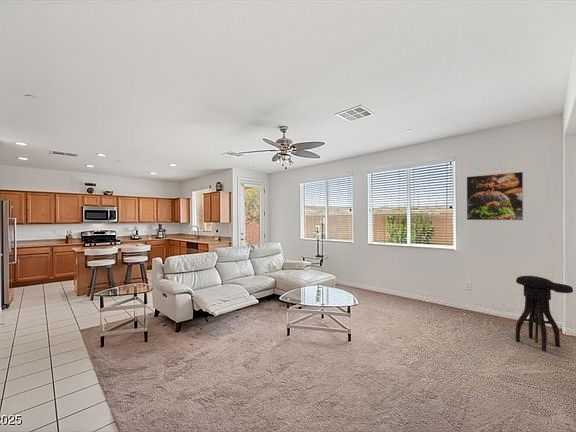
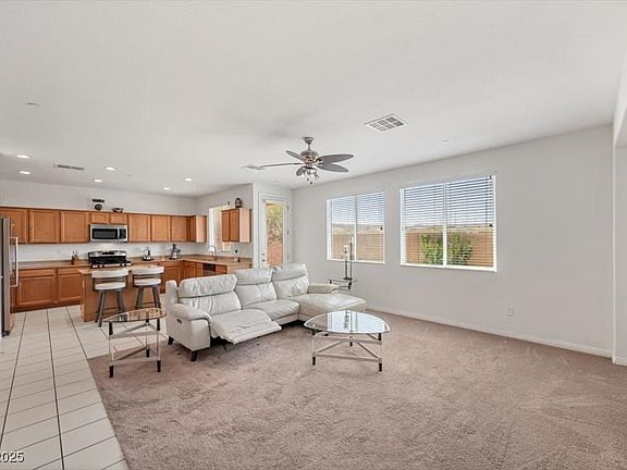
- stool (541, 312)
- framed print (493, 197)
